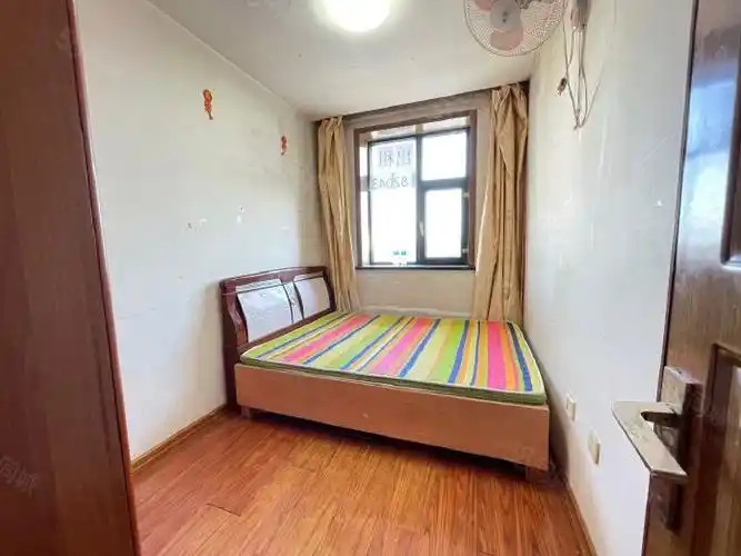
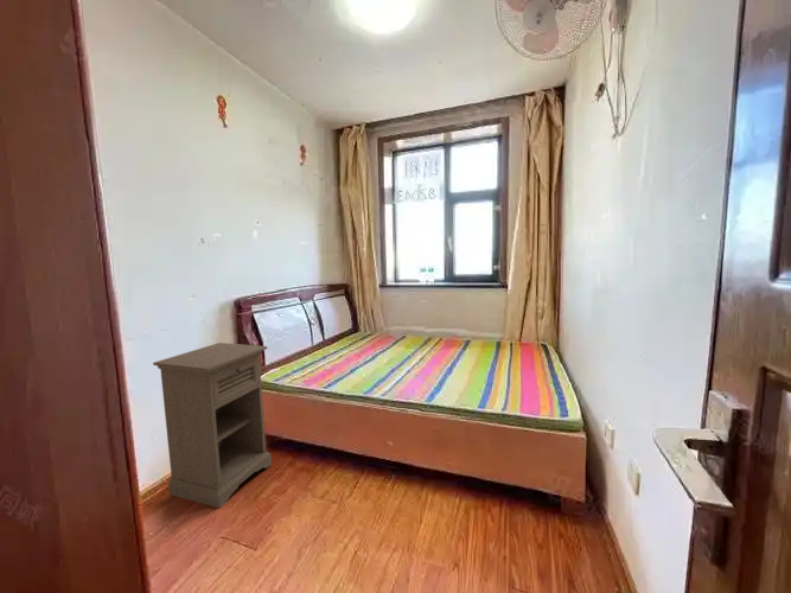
+ nightstand (219, 417)
